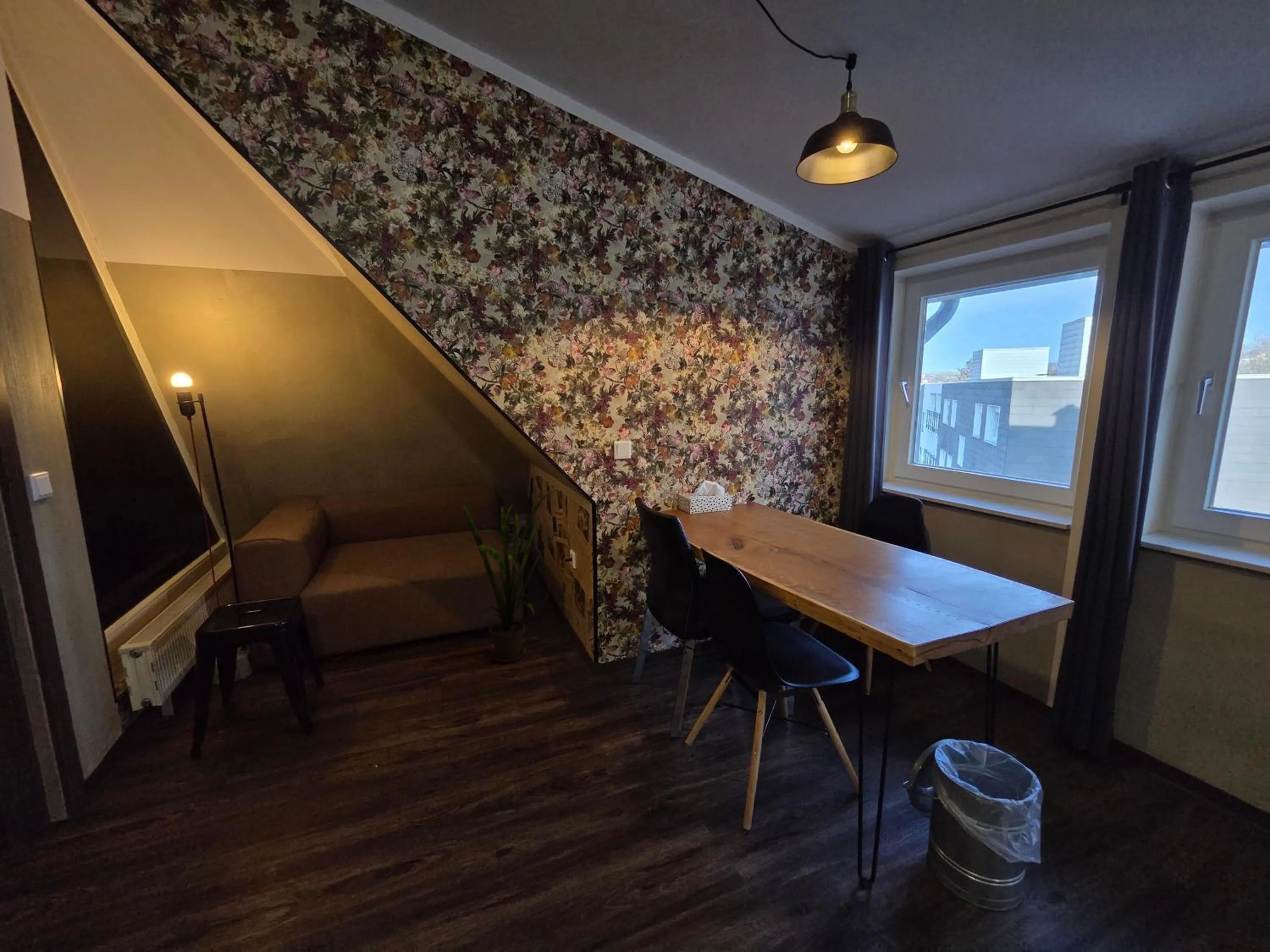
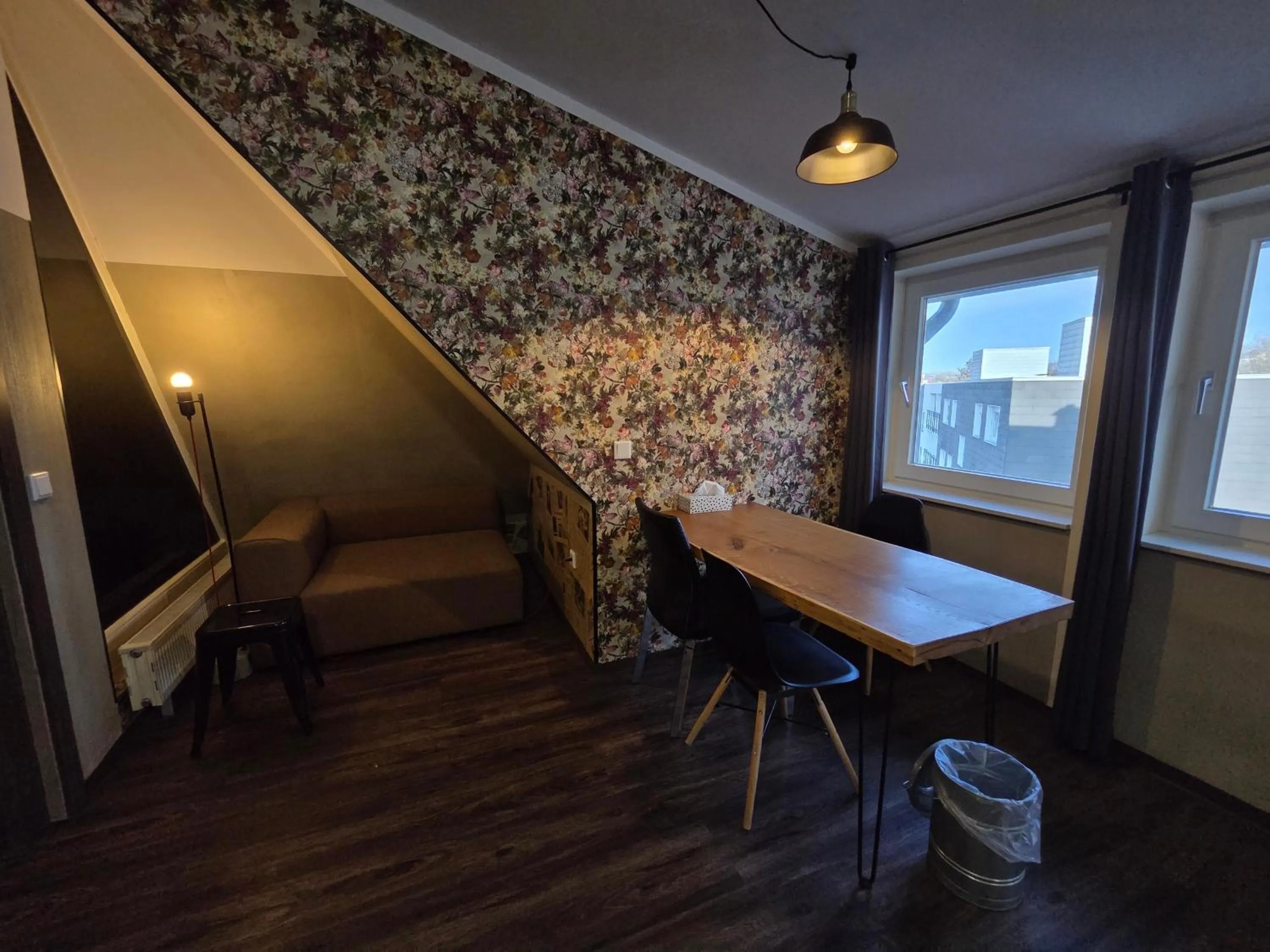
- house plant (513, 574)
